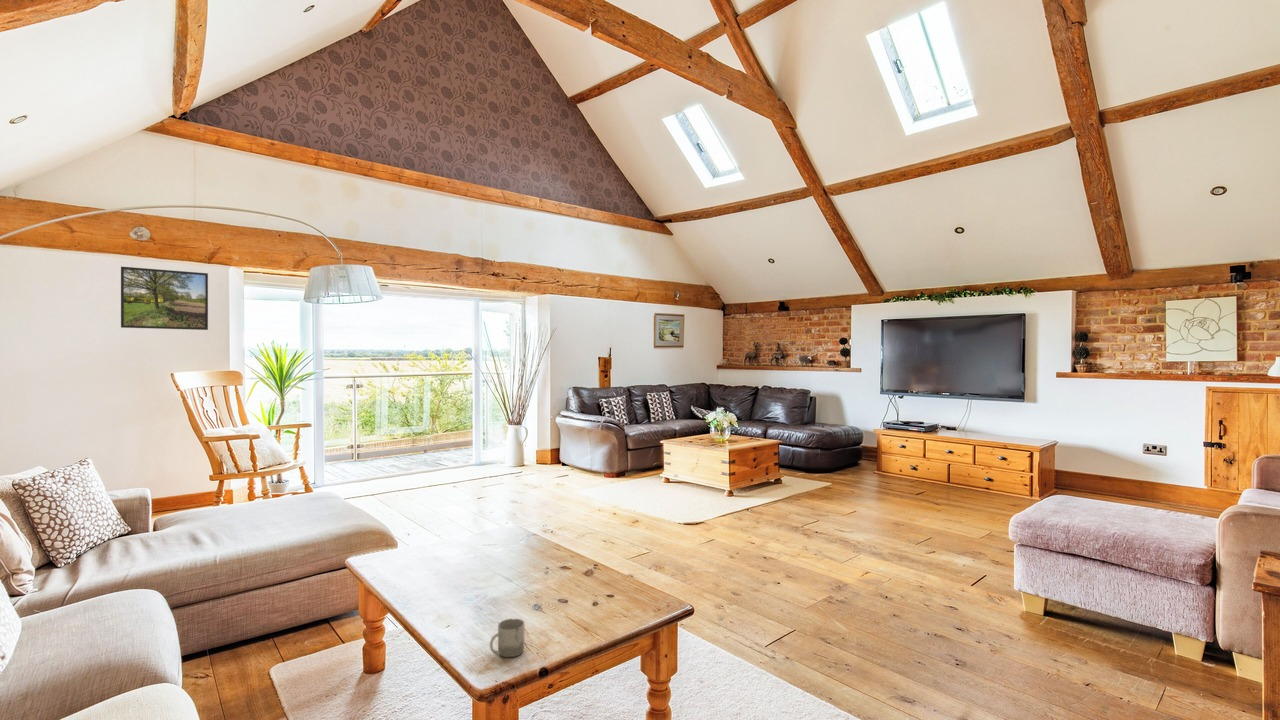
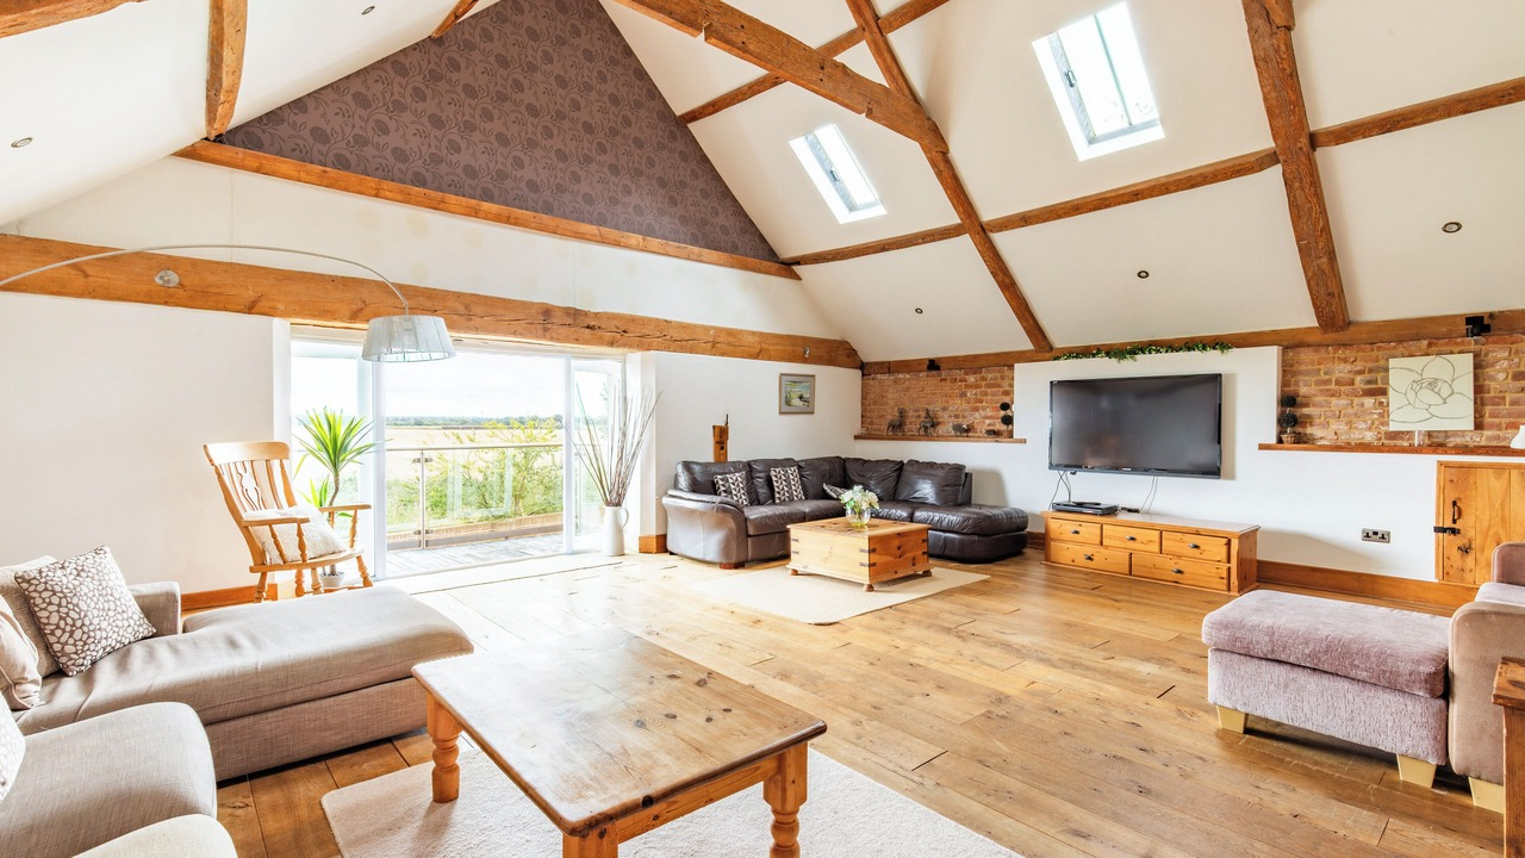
- cup (506, 639)
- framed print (166, 299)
